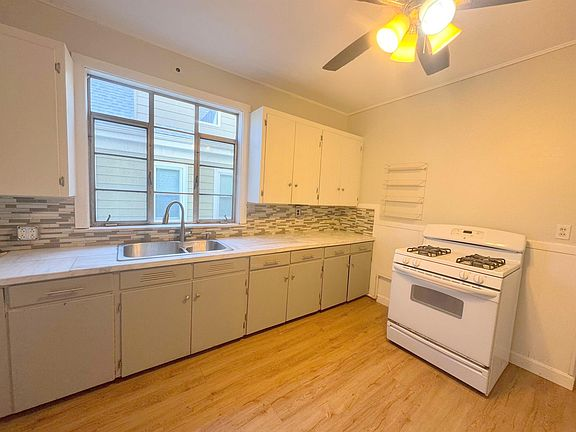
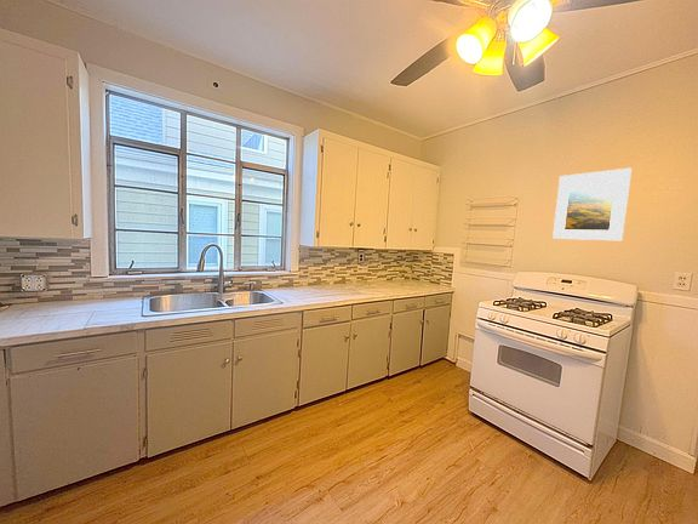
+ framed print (588, 206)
